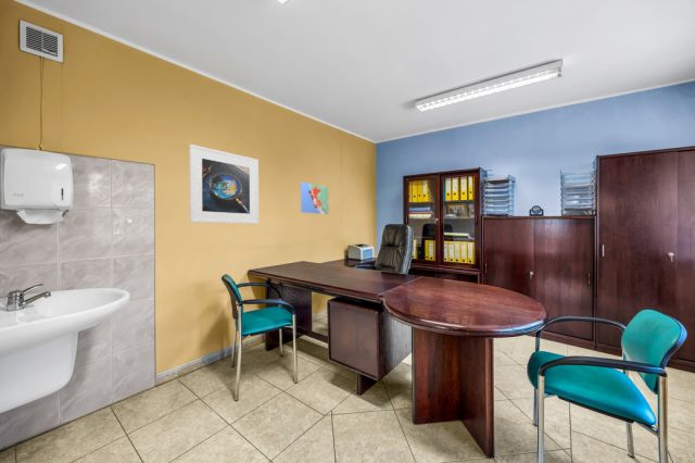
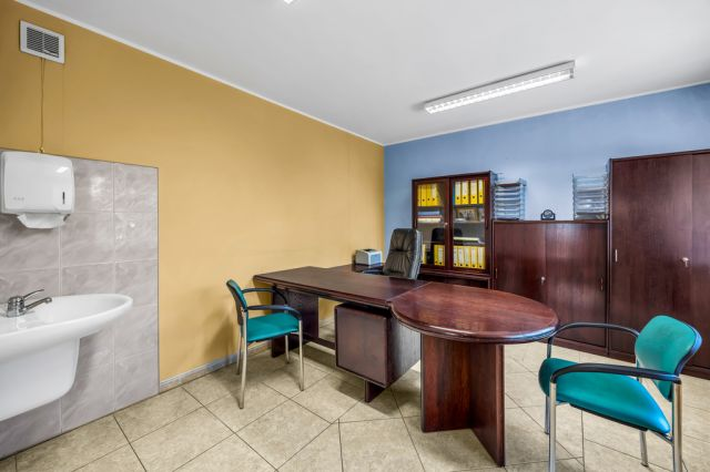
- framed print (227, 187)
- map (315, 199)
